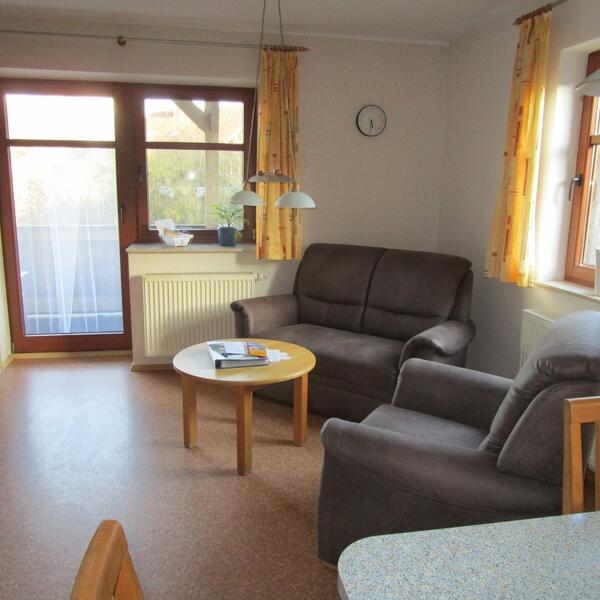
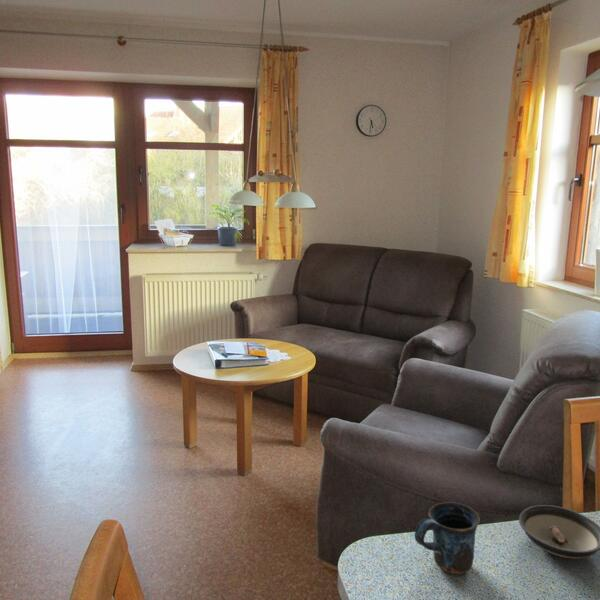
+ saucer (560, 535)
+ mug (443, 539)
